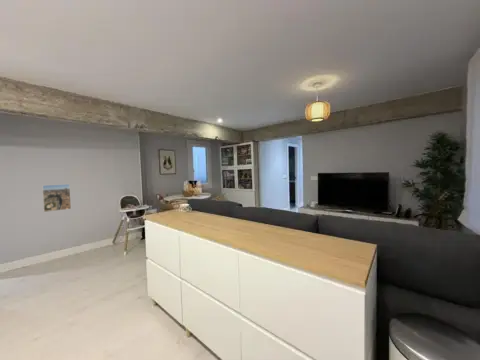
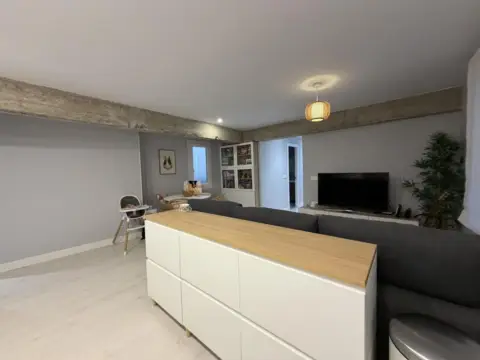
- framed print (57, 197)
